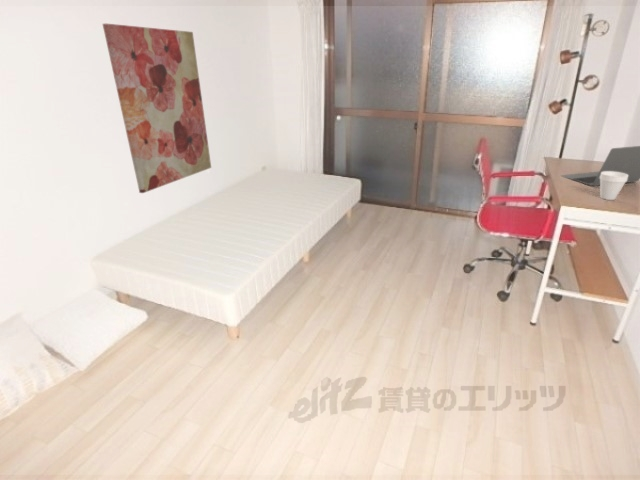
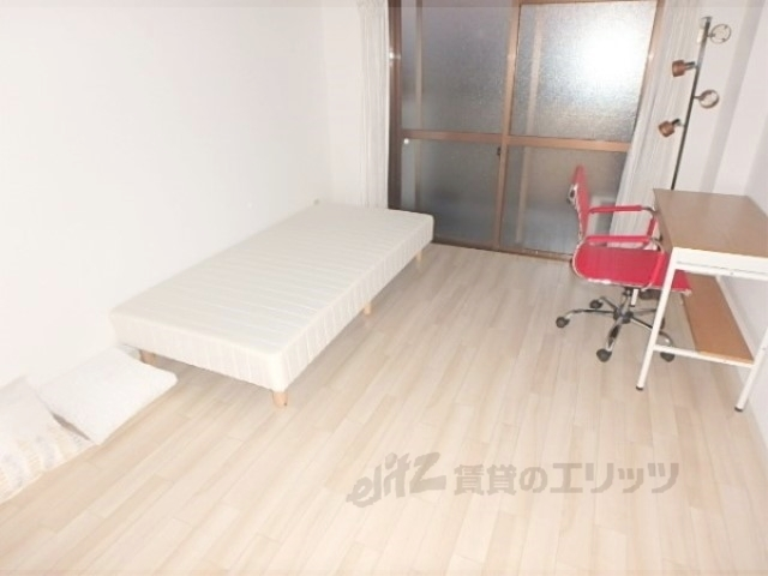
- wall art (167, 109)
- laptop (606, 161)
- cup (611, 186)
